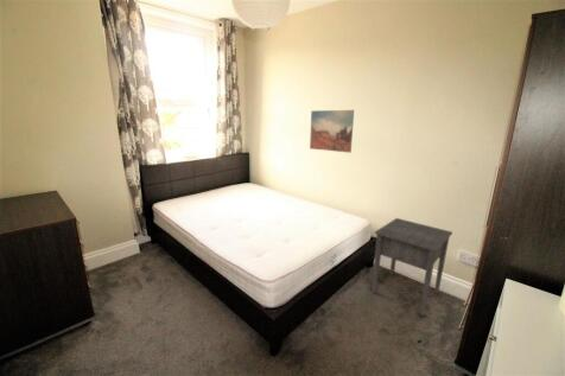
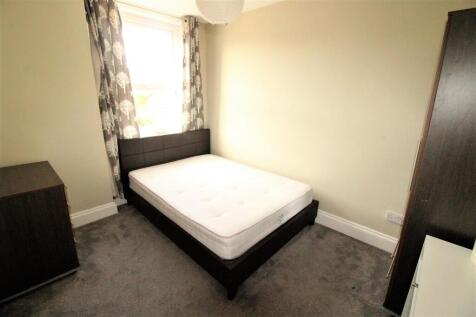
- wall art (330, 130)
- nightstand (408, 262)
